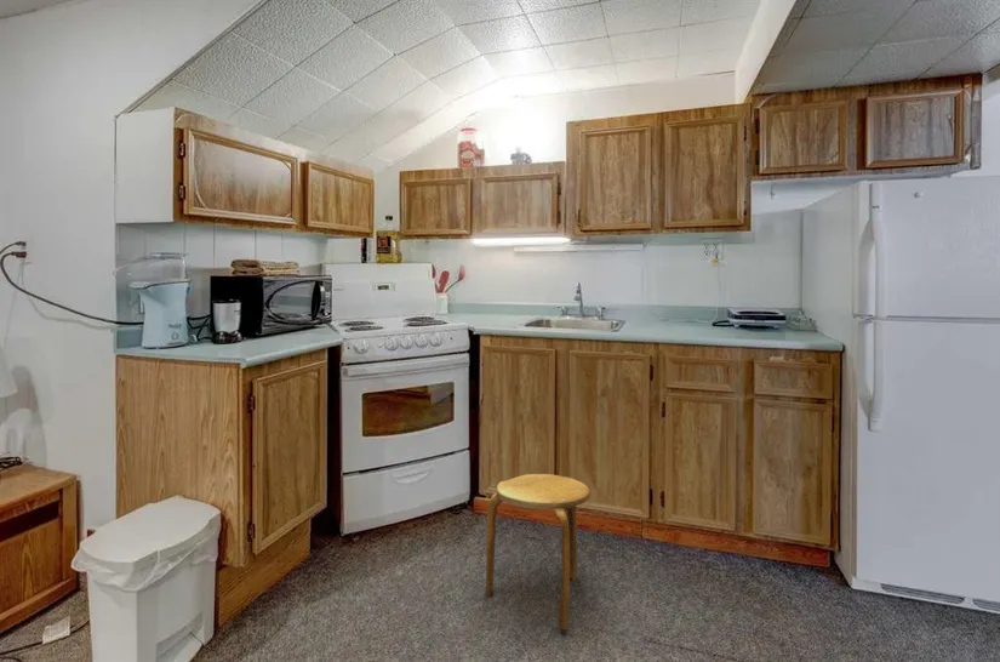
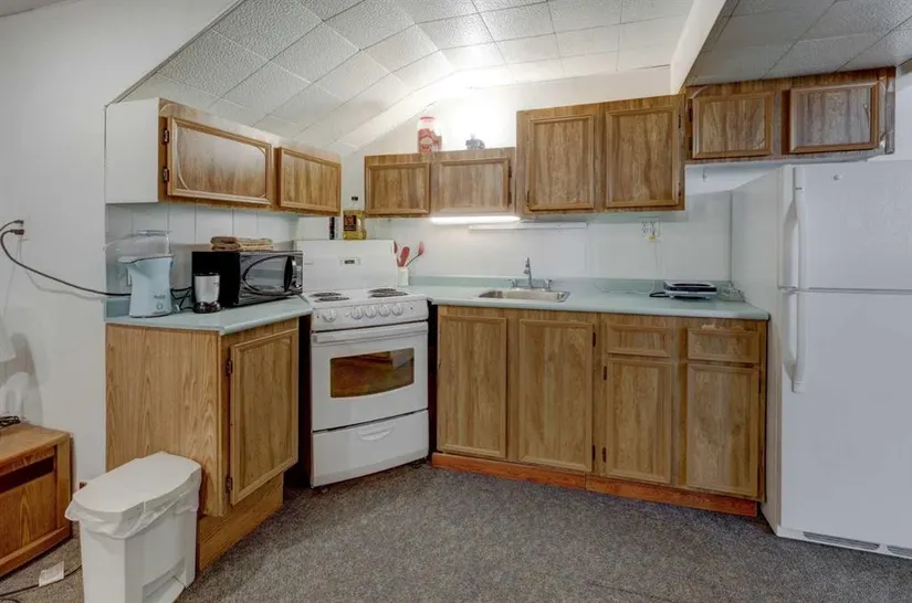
- stool (561, 547)
